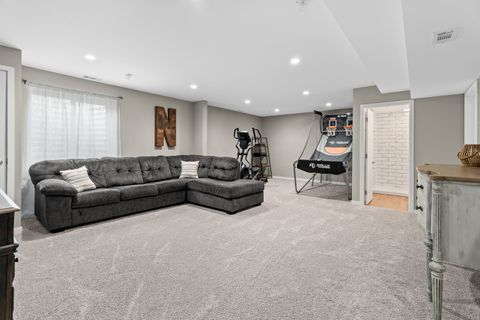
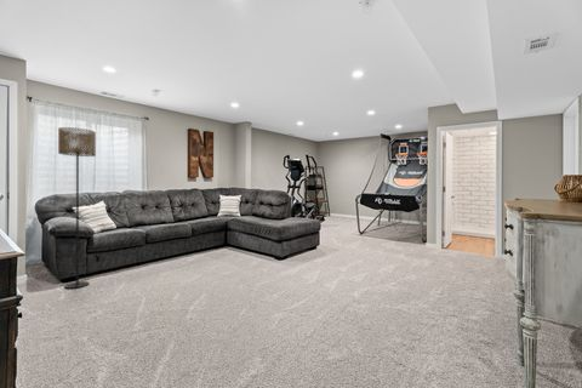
+ floor lamp (76, 207)
